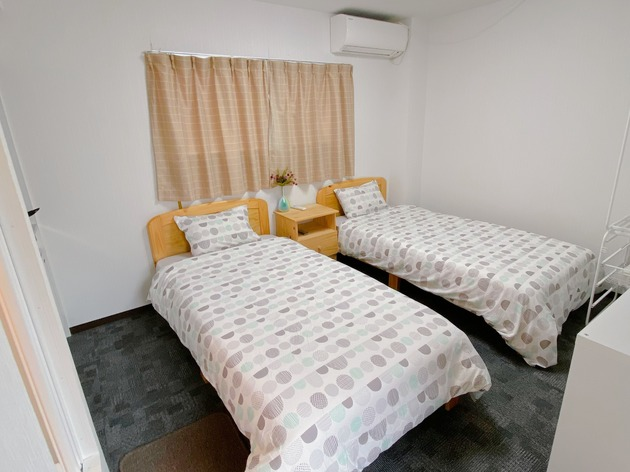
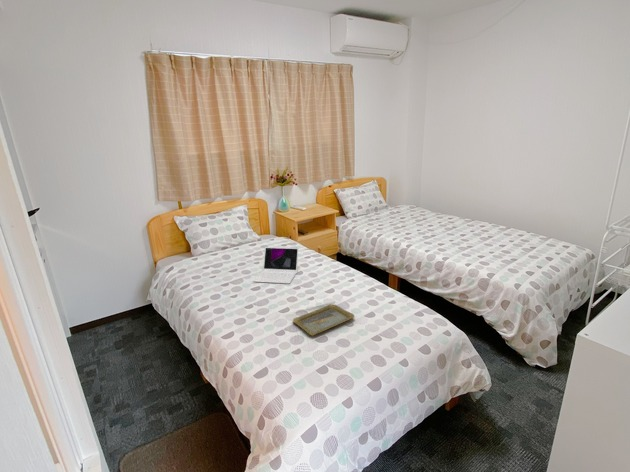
+ laptop (276, 263)
+ tray (323, 319)
